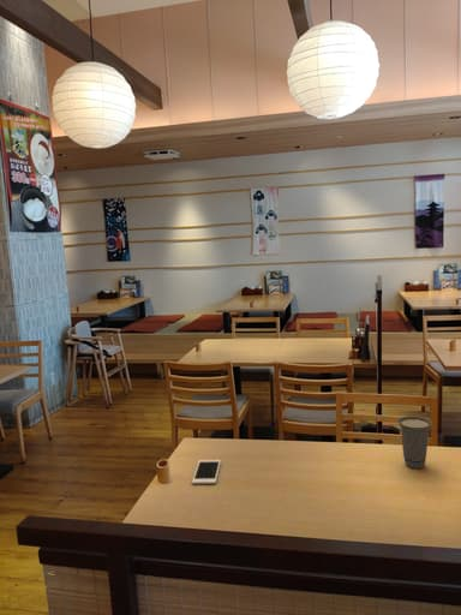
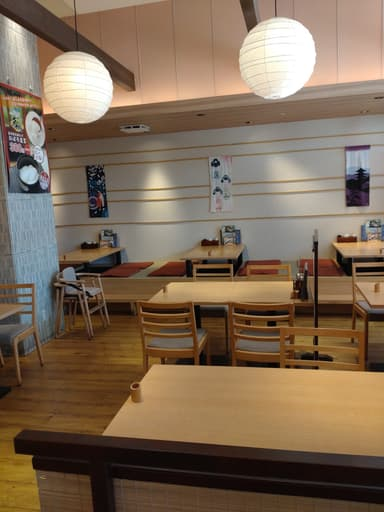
- cell phone (206, 471)
- cup (414, 443)
